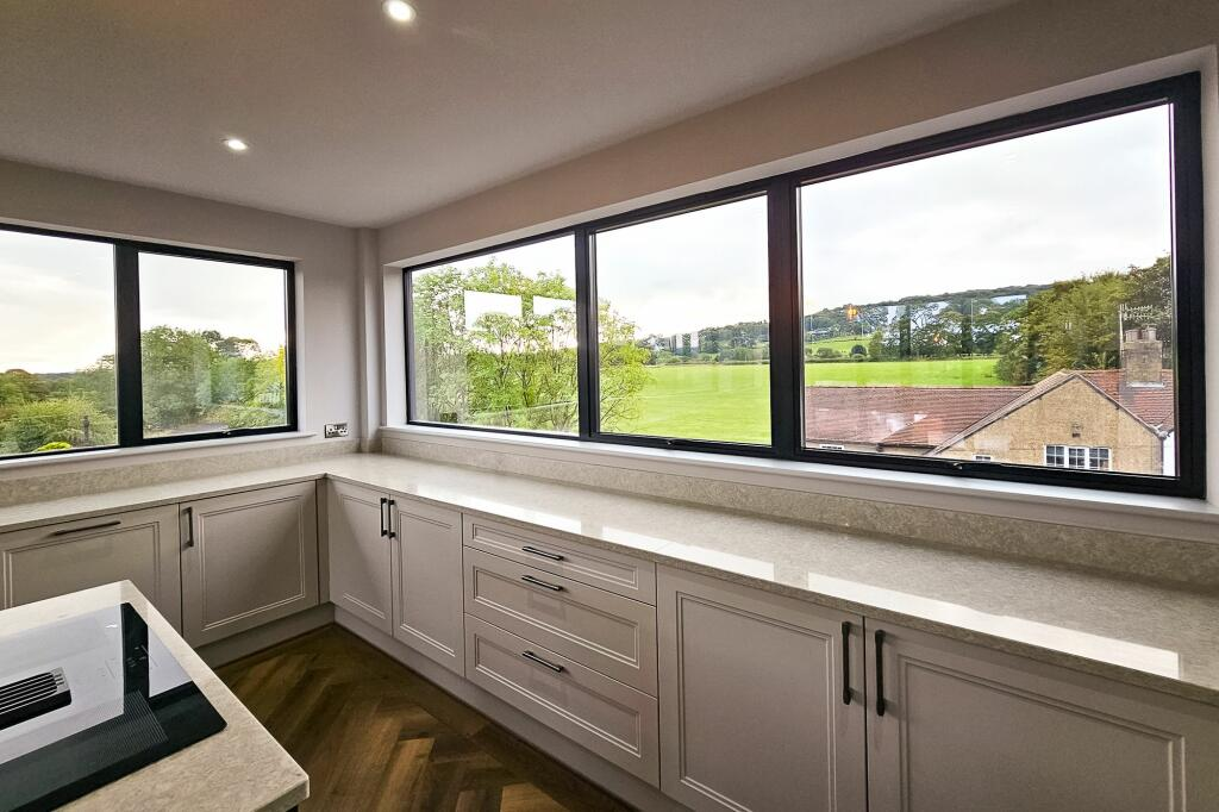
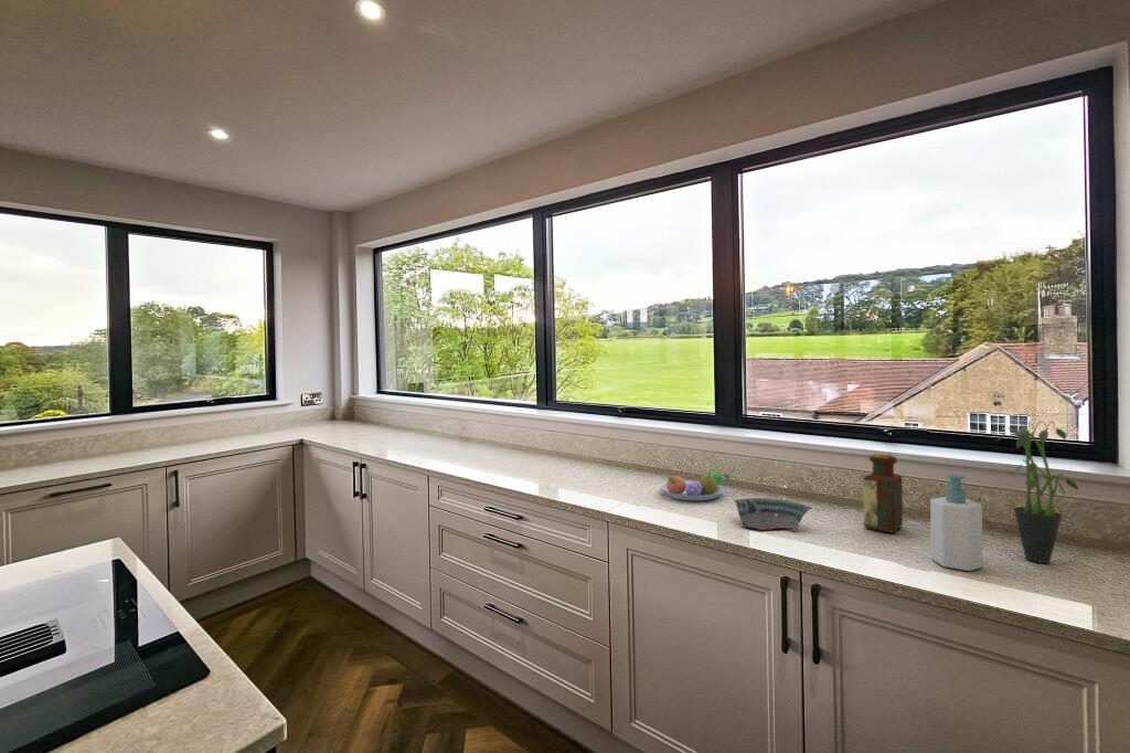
+ potted plant (1033, 487)
+ soap bottle (956, 519)
+ ceramic bowl (771, 513)
+ fruit bowl (694, 481)
+ bottle (883, 490)
